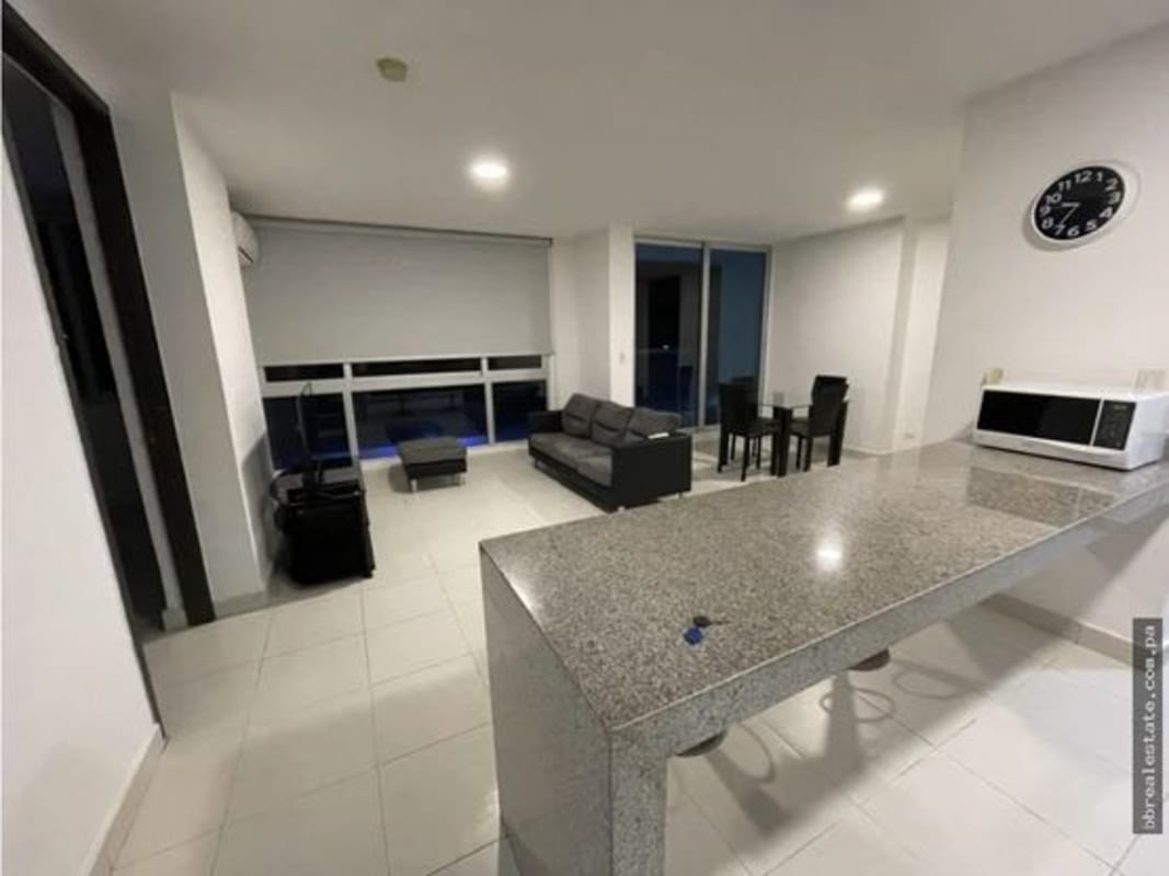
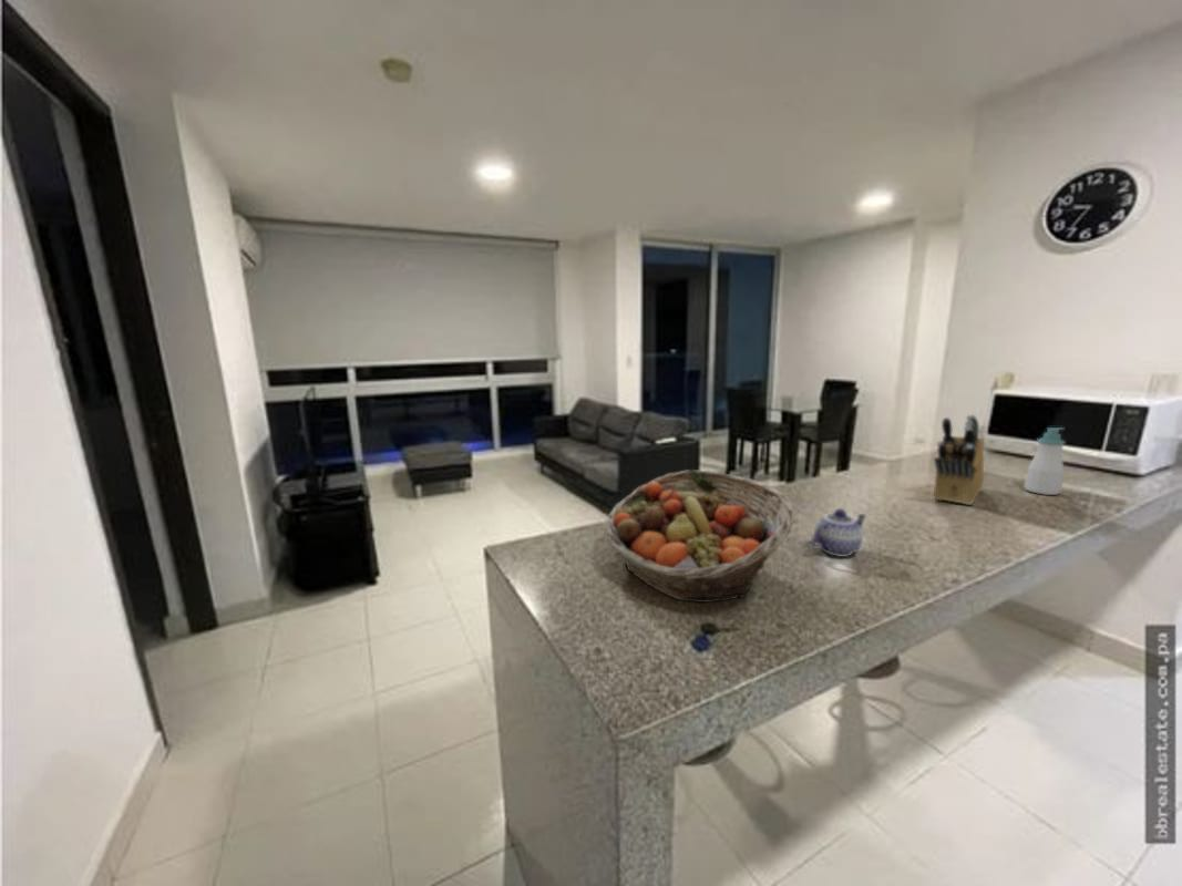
+ teapot (839, 529)
+ fruit basket (692, 528)
+ soap bottle (1047, 460)
+ knife block (962, 454)
